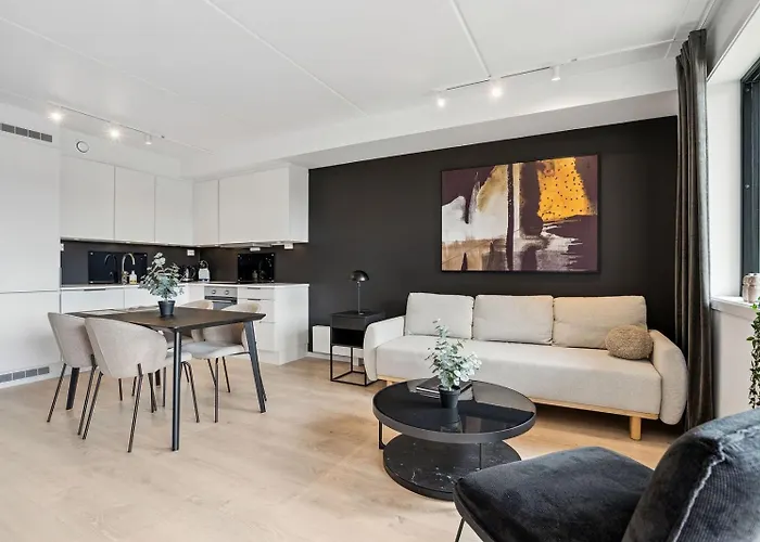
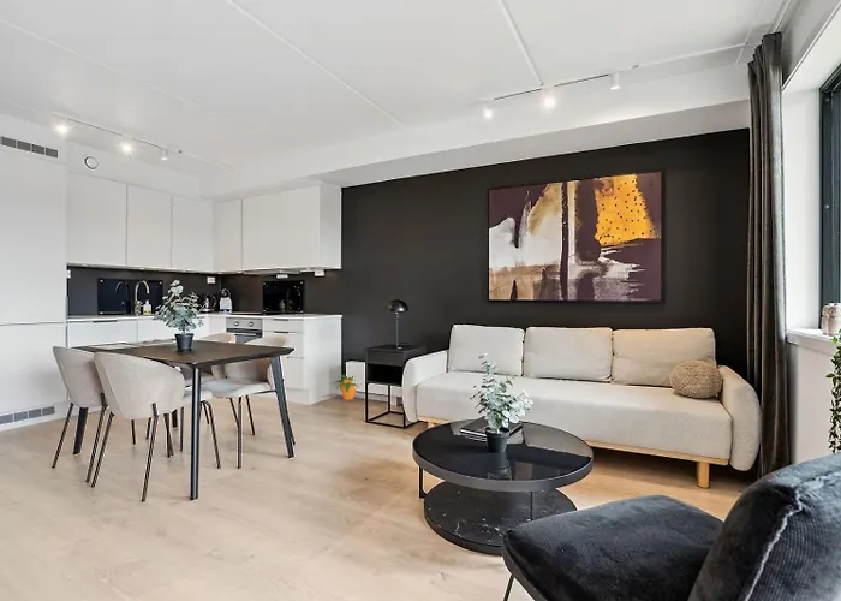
+ potted plant (346, 385)
